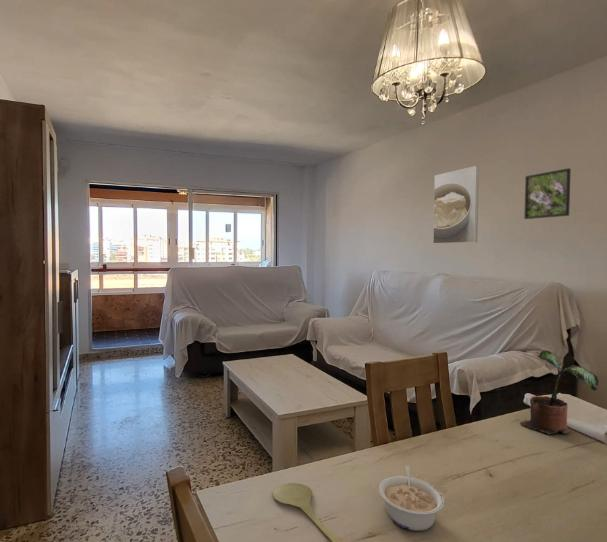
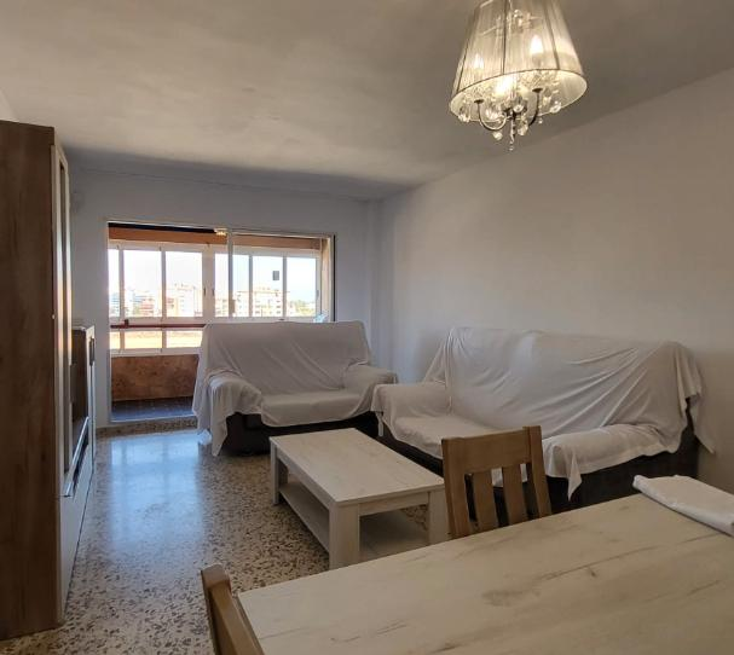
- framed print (546, 195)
- spoon (308, 510)
- legume (408, 501)
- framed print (454, 207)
- potted plant (555, 391)
